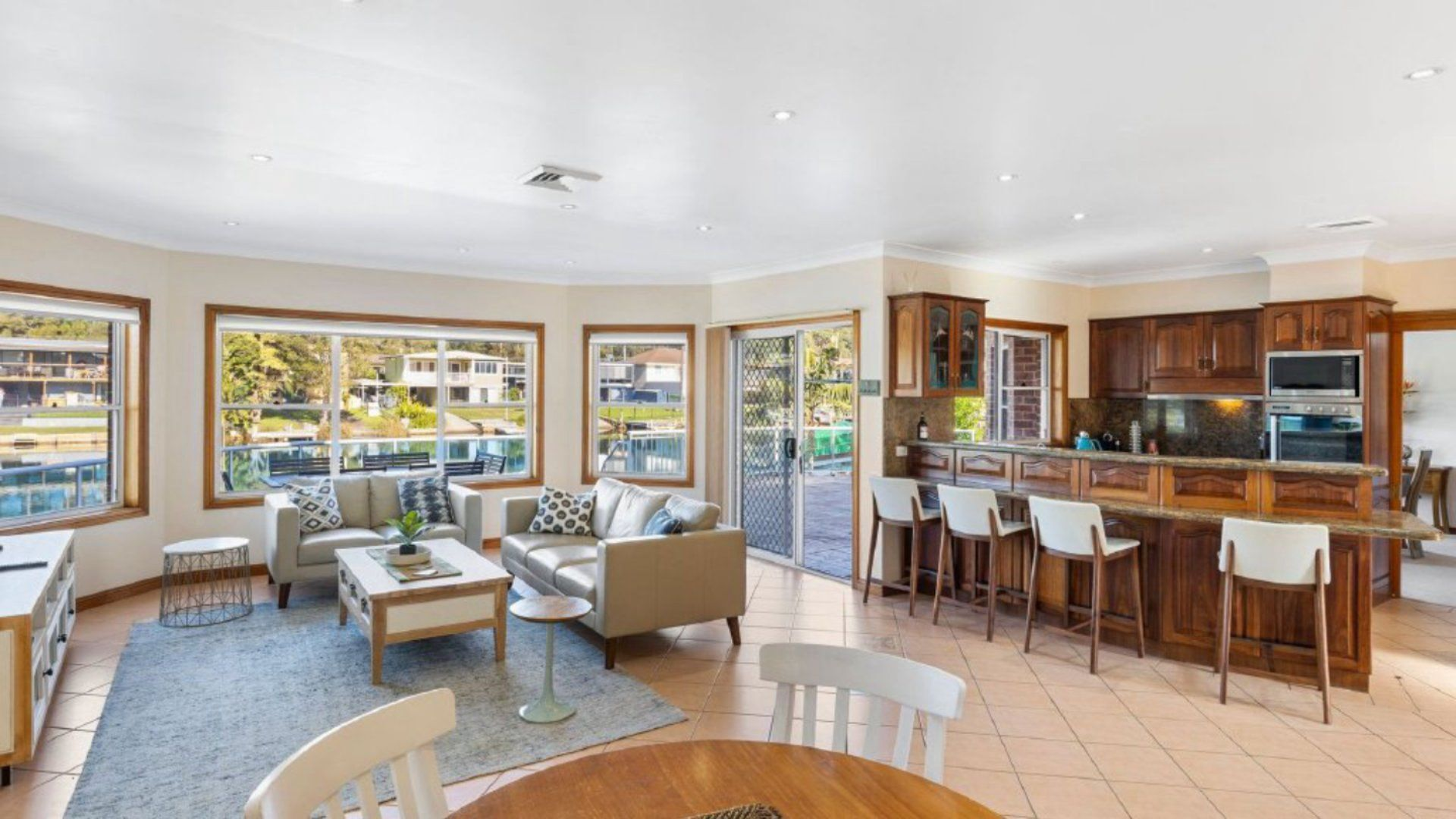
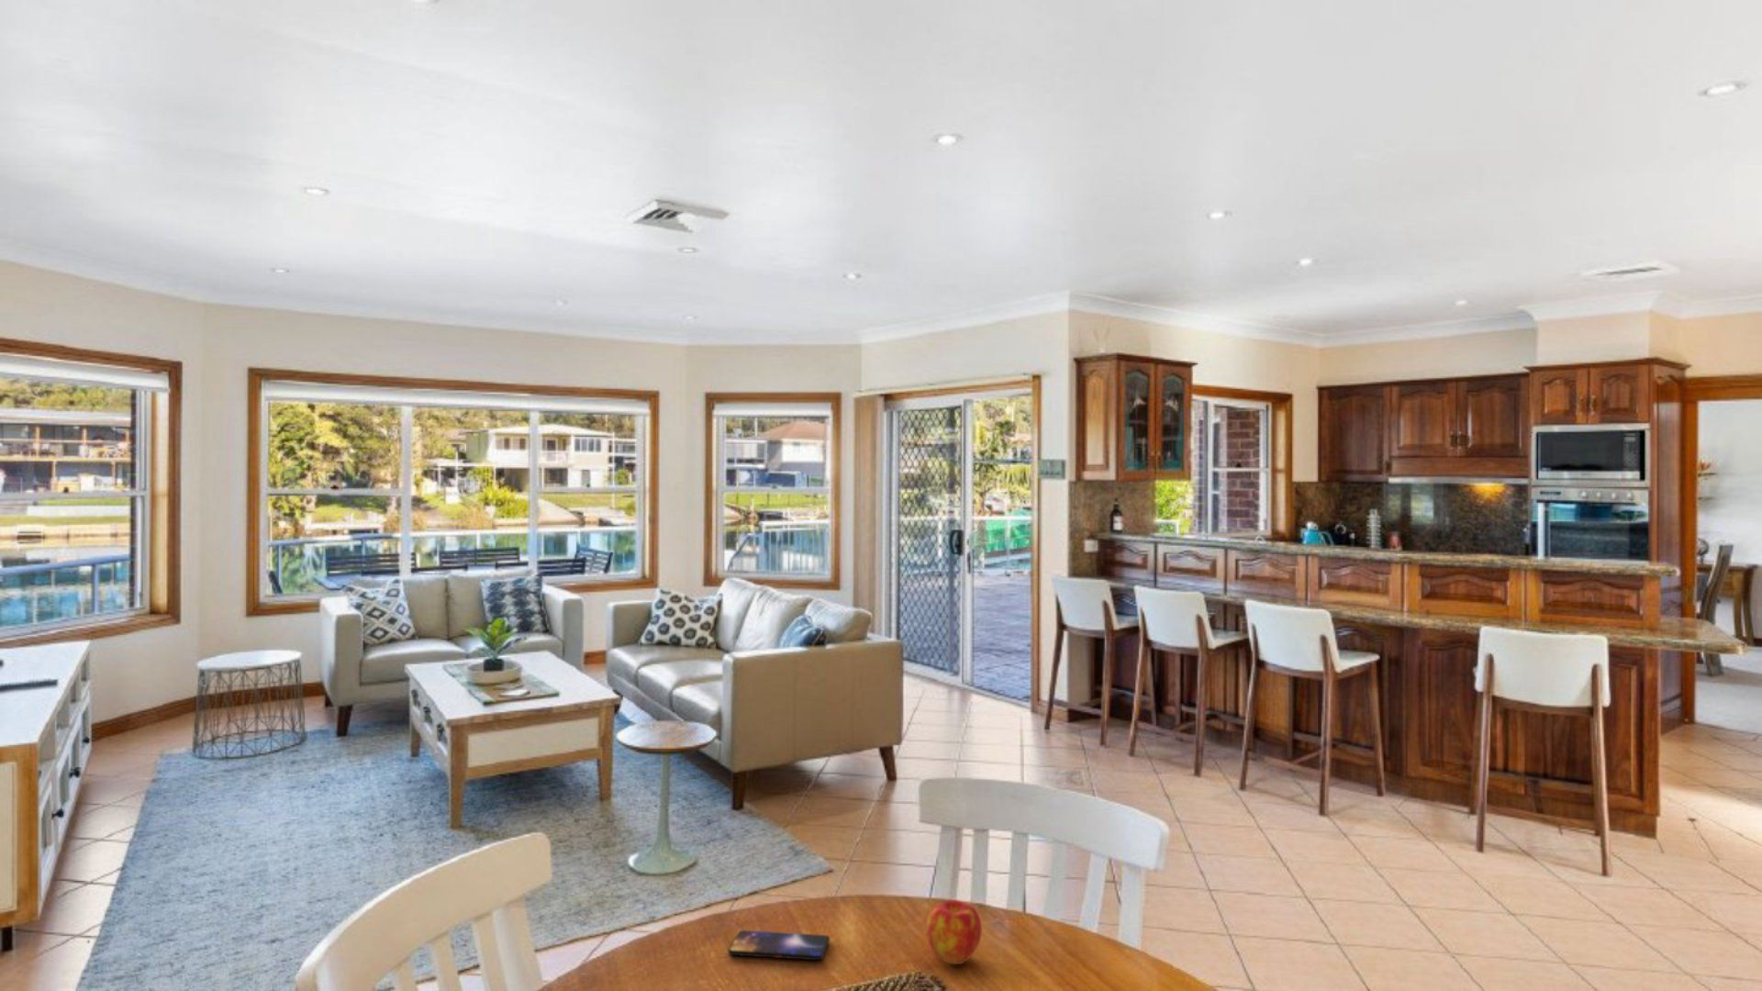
+ smartphone (779, 945)
+ apple (954, 932)
